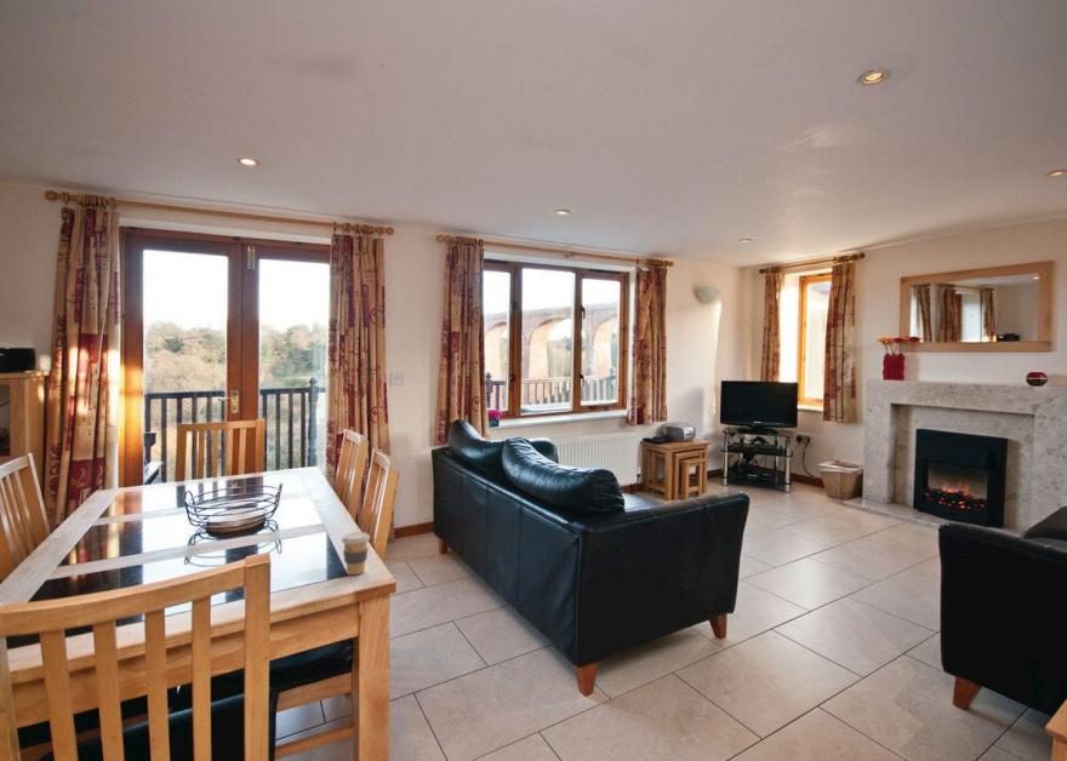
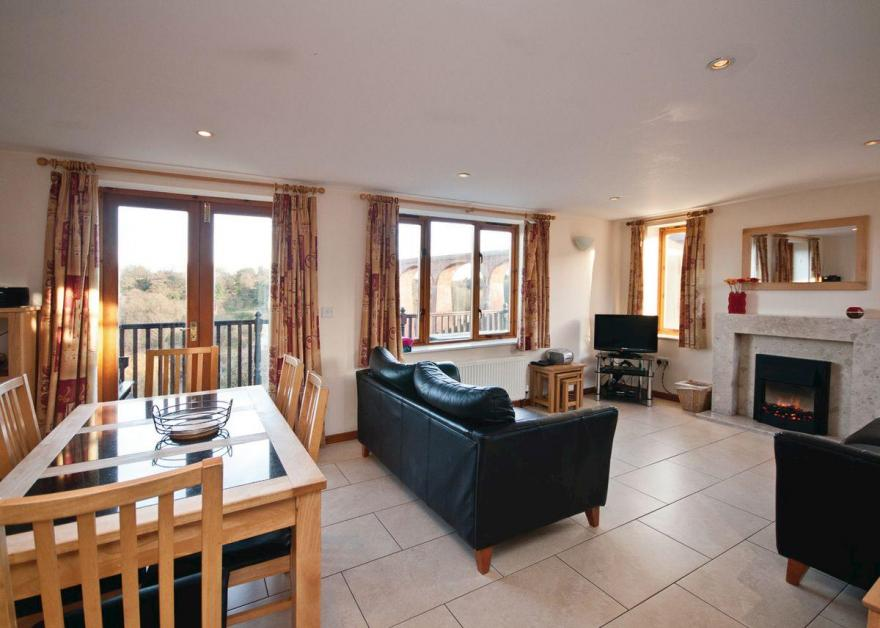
- coffee cup (355, 553)
